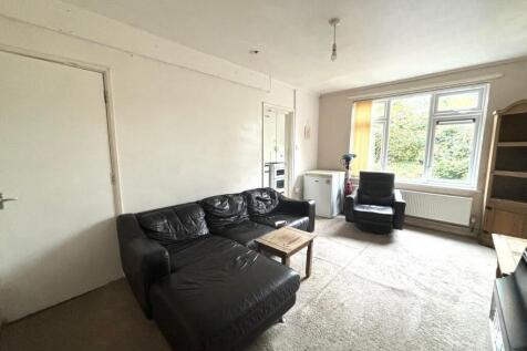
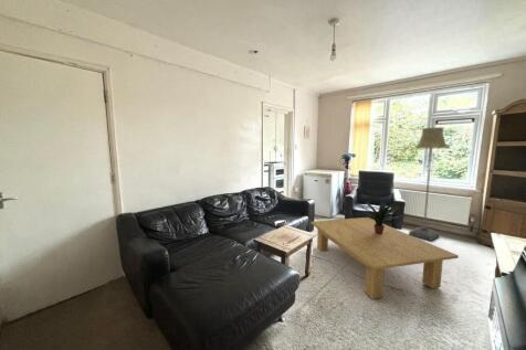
+ floor lamp (428, 183)
+ potted plant (380, 215)
+ coffee table (369, 250)
